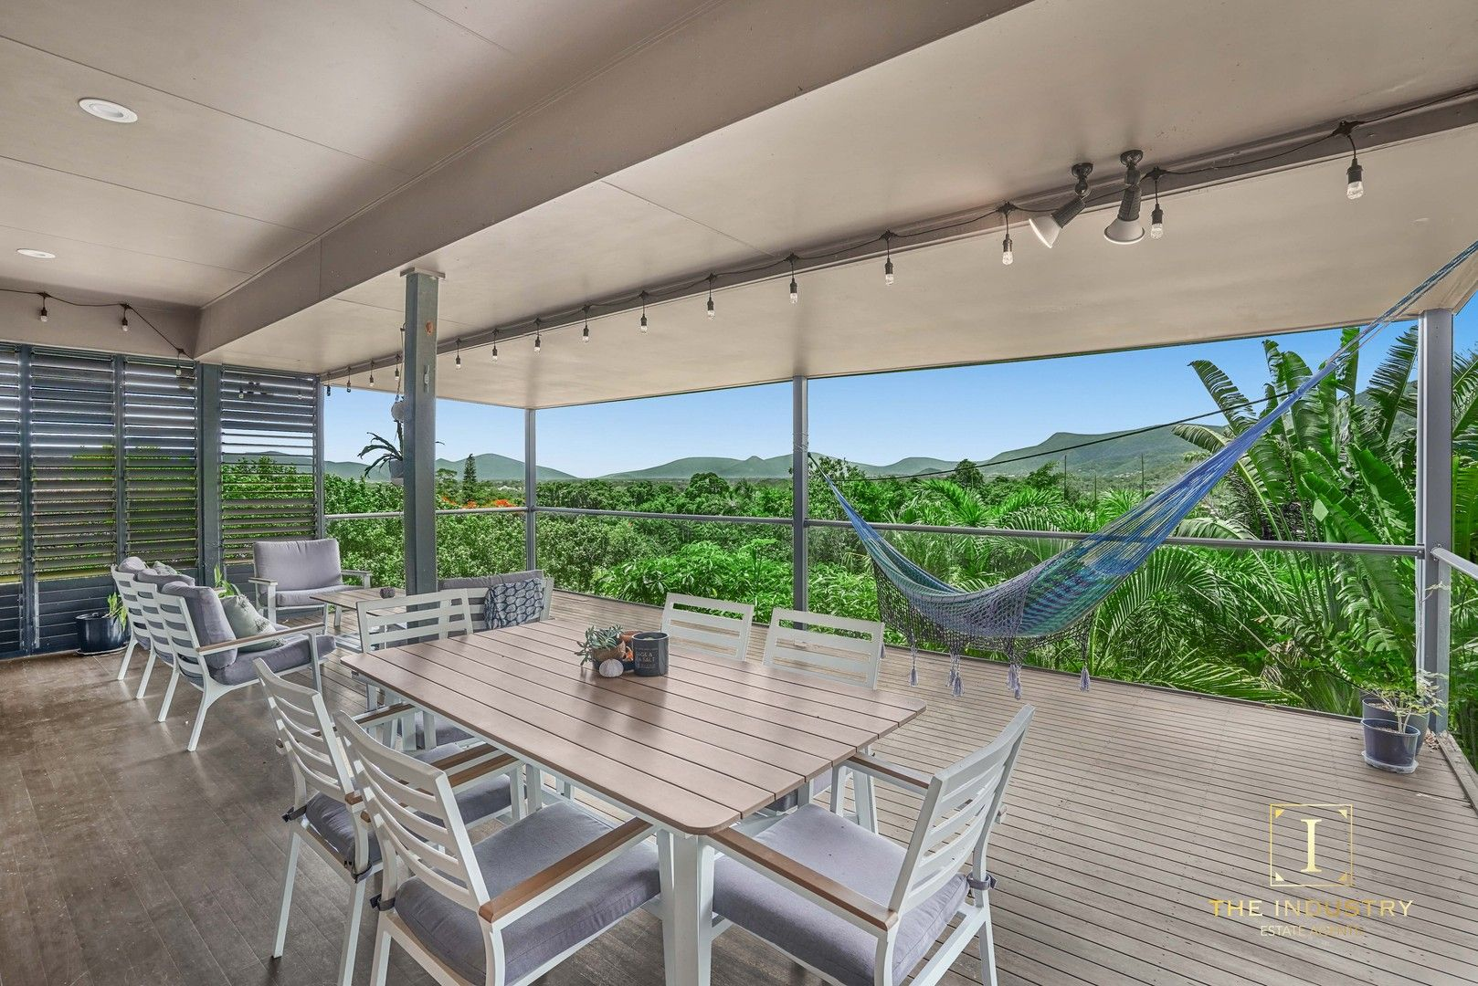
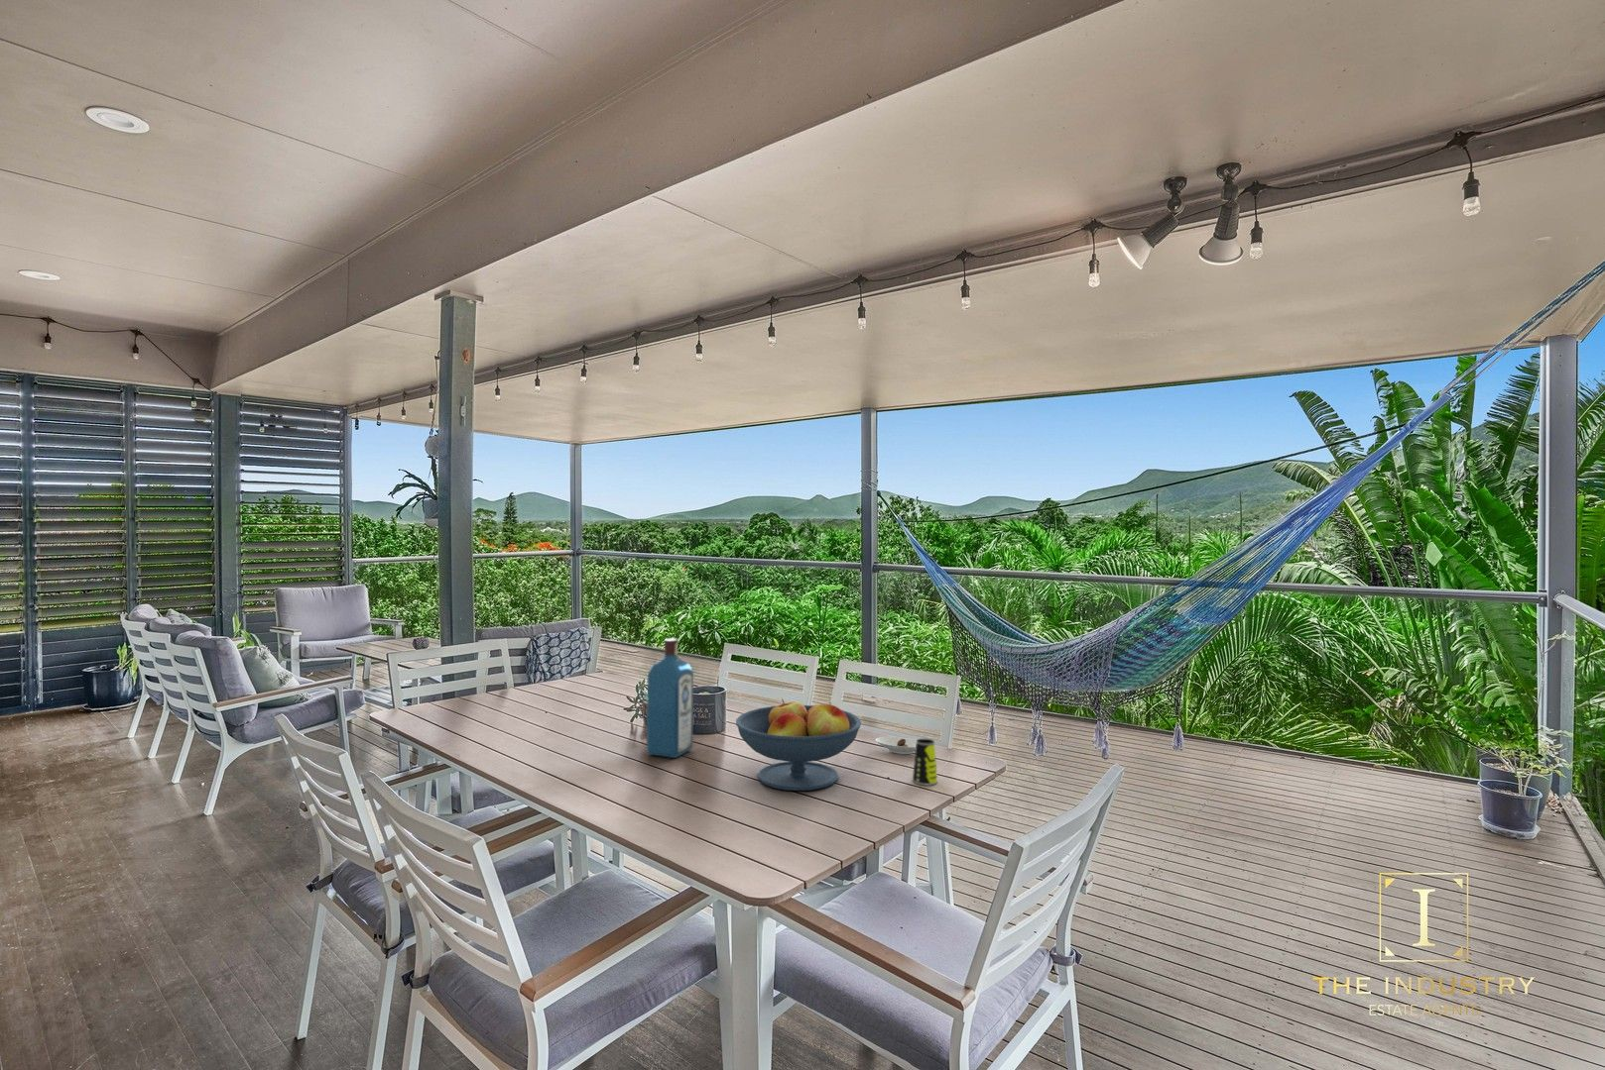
+ saucer (901, 745)
+ liquor (670, 695)
+ fruit bowl (797, 738)
+ cup (925, 761)
